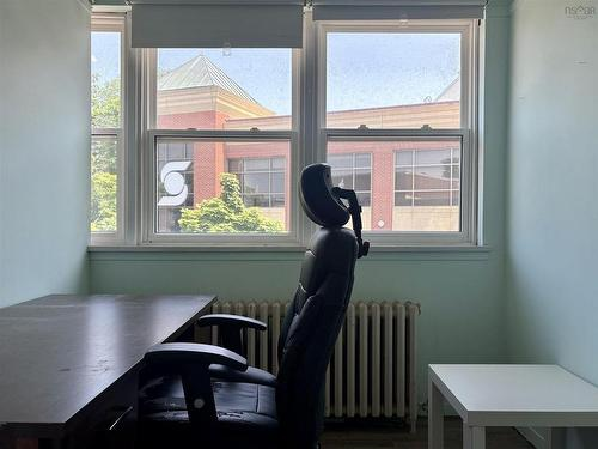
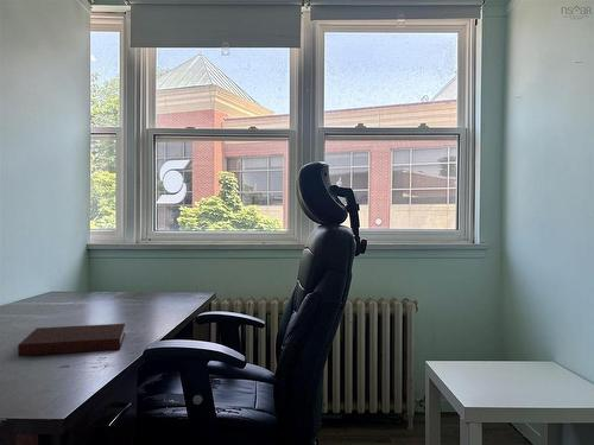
+ notebook (76, 338)
